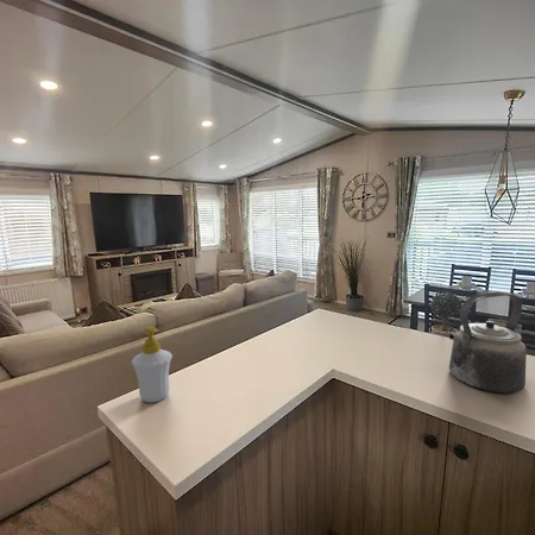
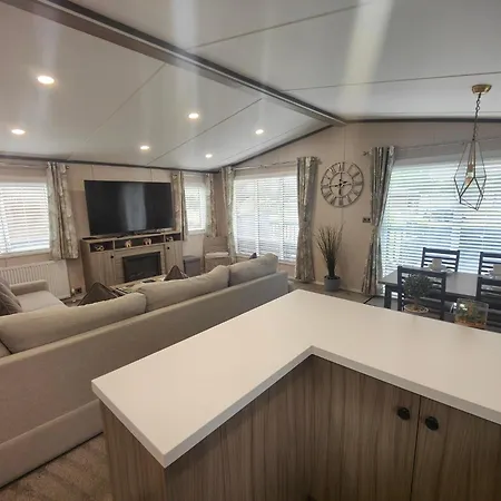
- soap bottle (152, 361)
- kettle (483, 336)
